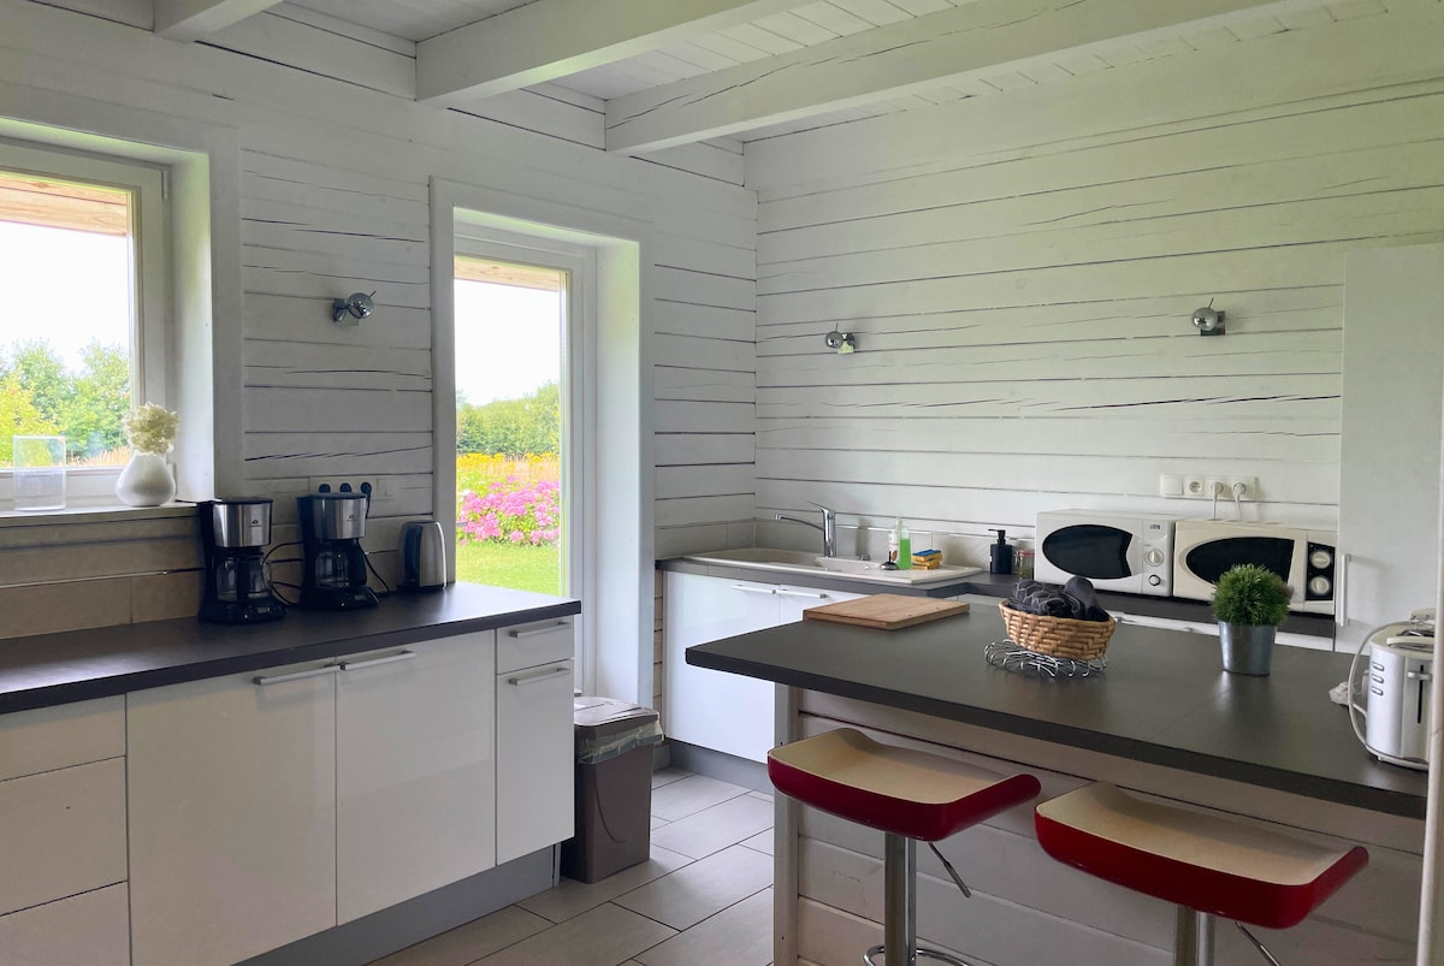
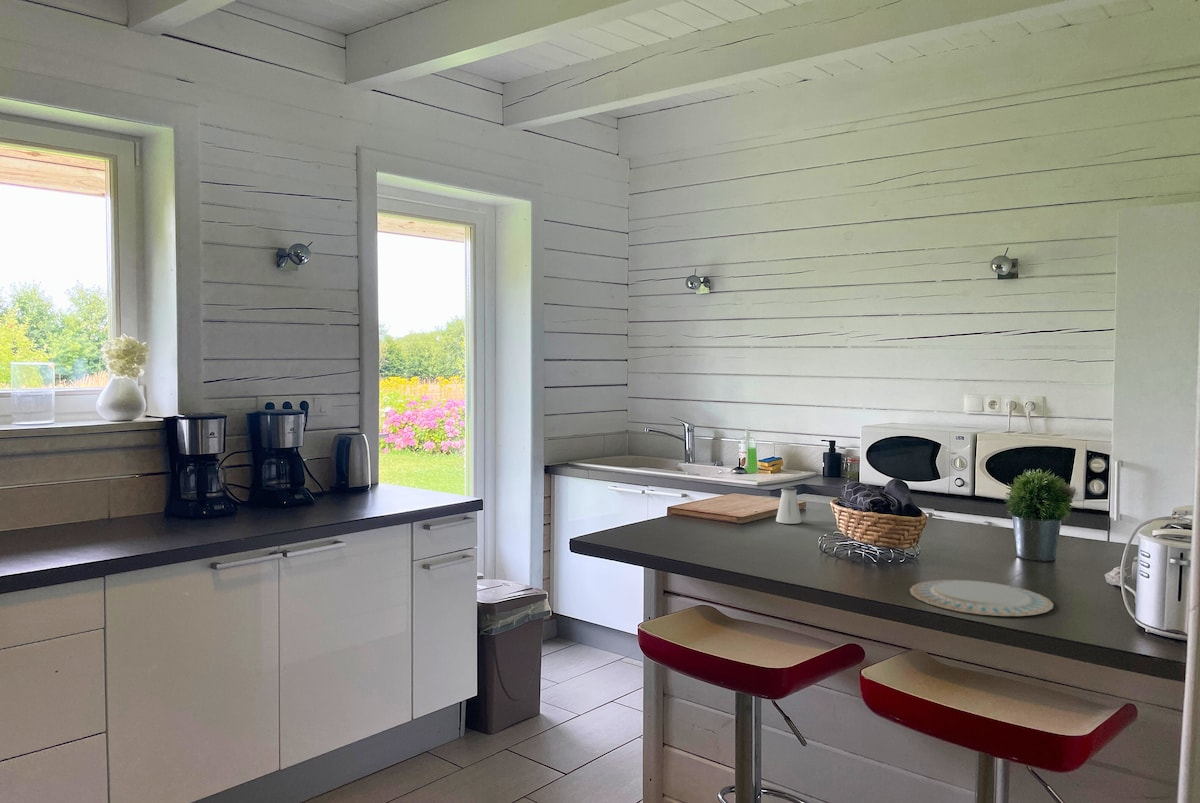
+ saltshaker (788, 504)
+ chinaware (979, 594)
